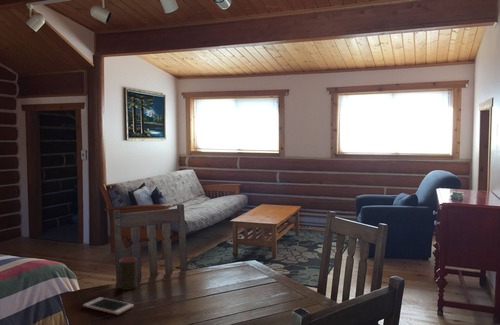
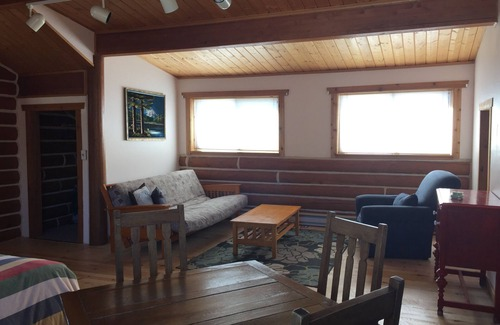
- cell phone (108, 305)
- cup (128, 273)
